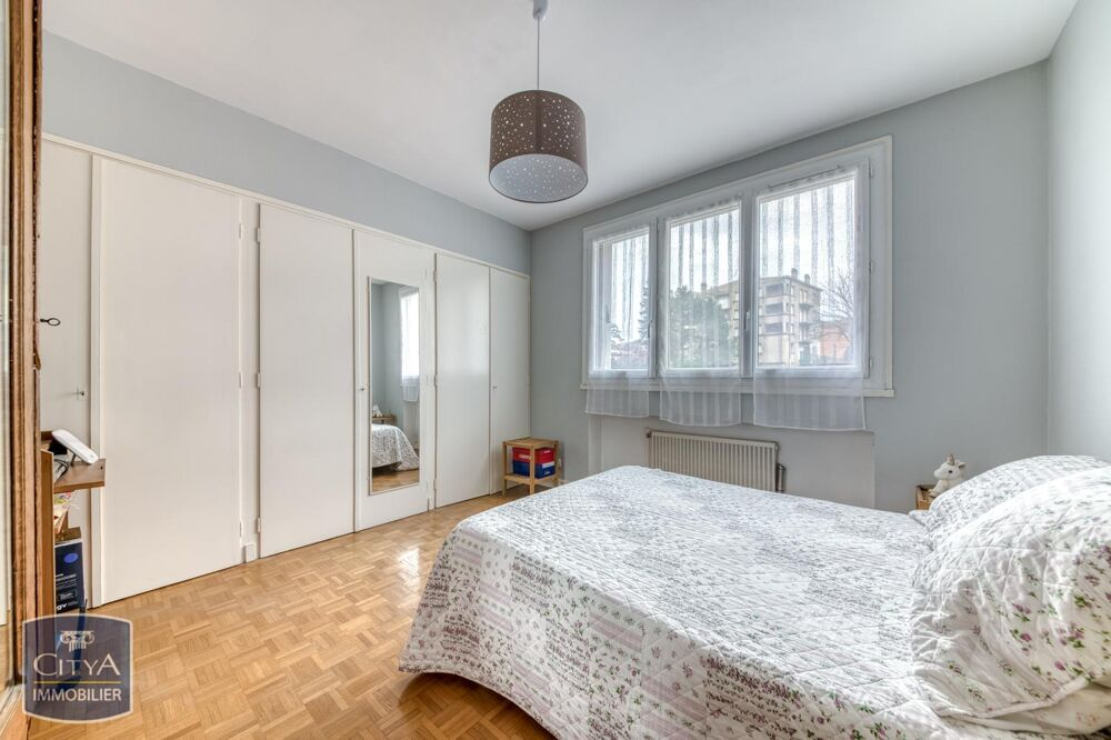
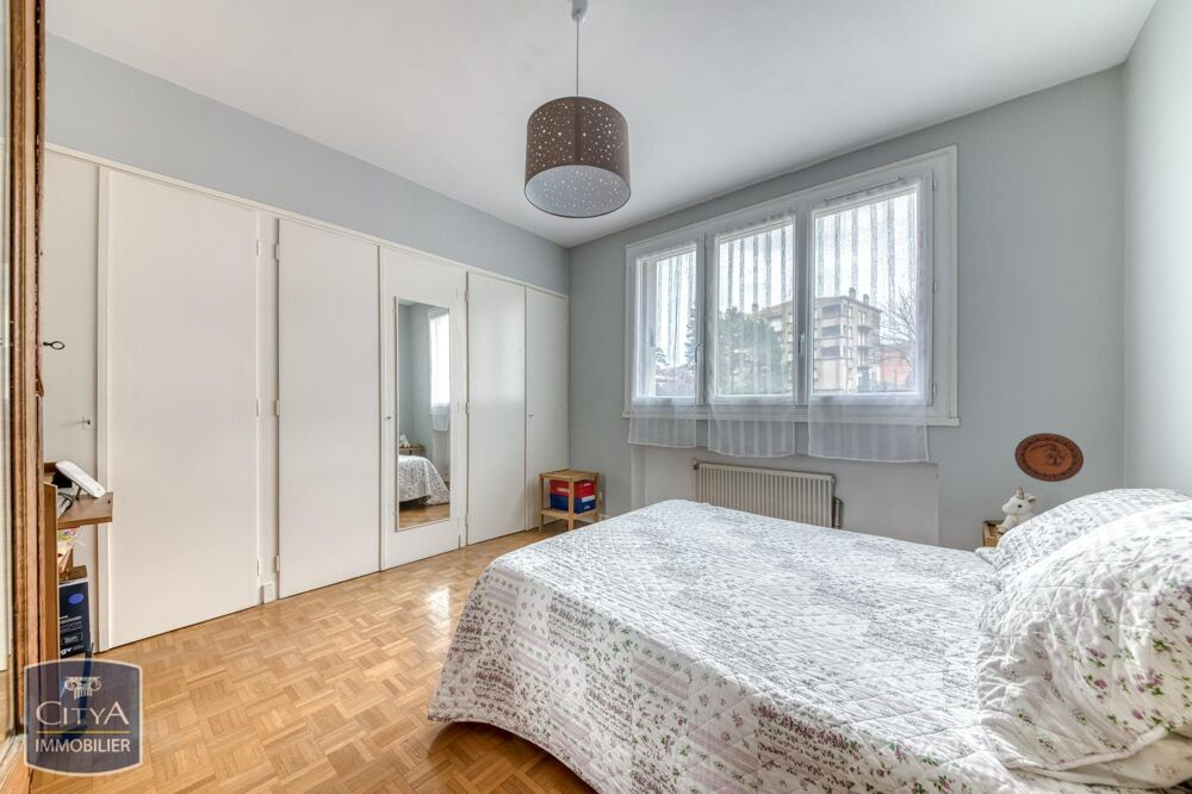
+ decorative plate (1048, 457)
